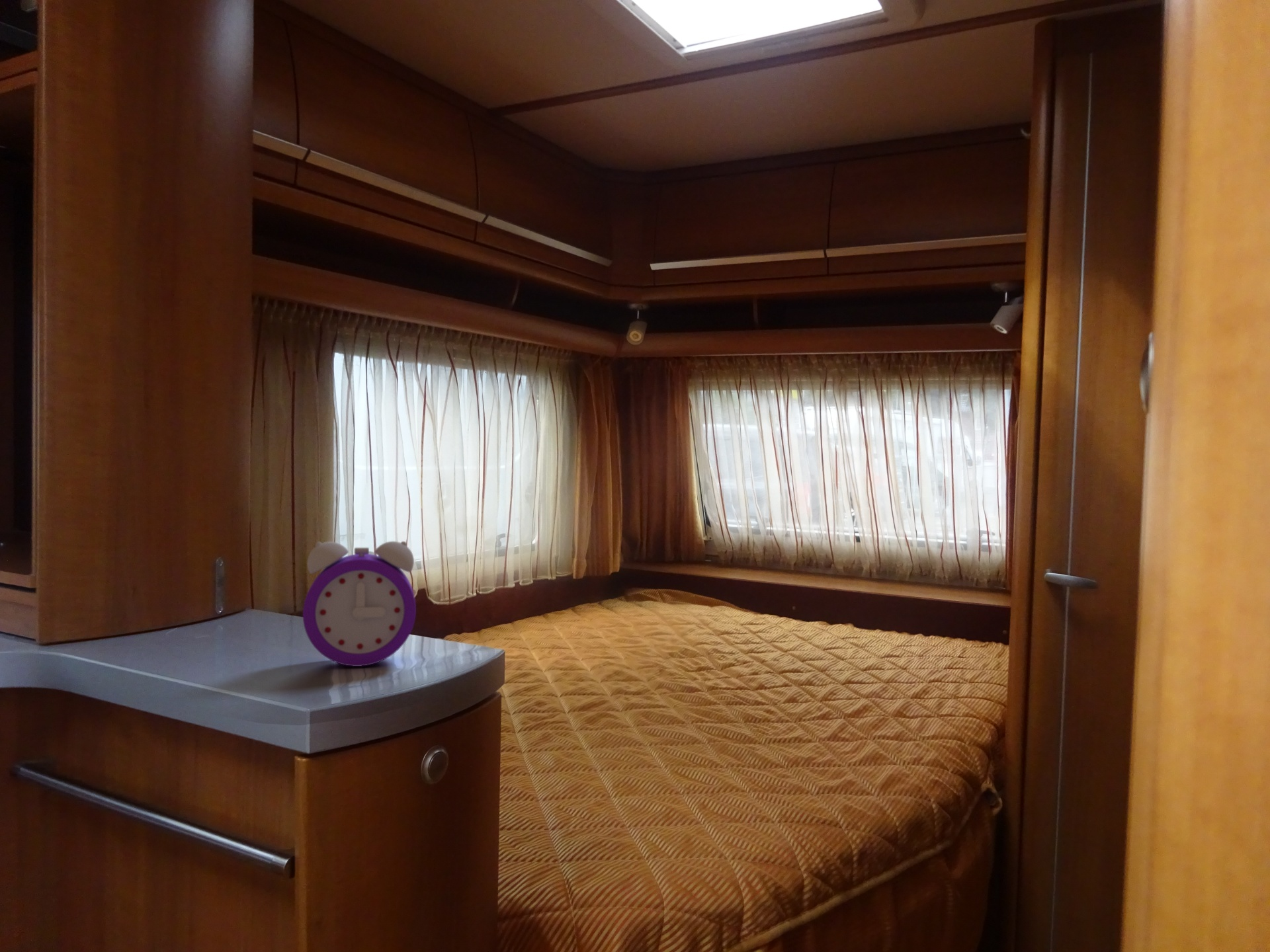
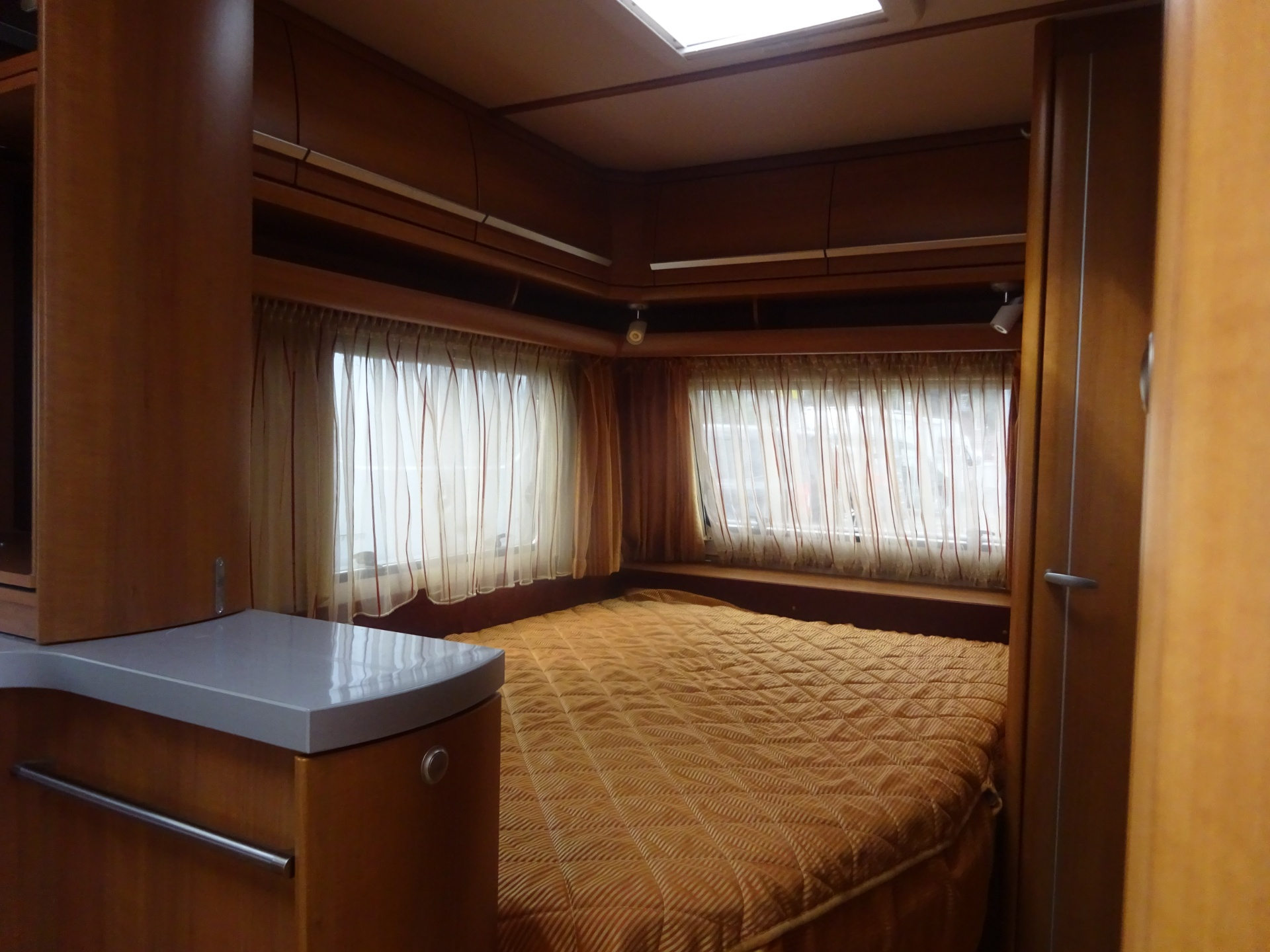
- alarm clock (360, 601)
